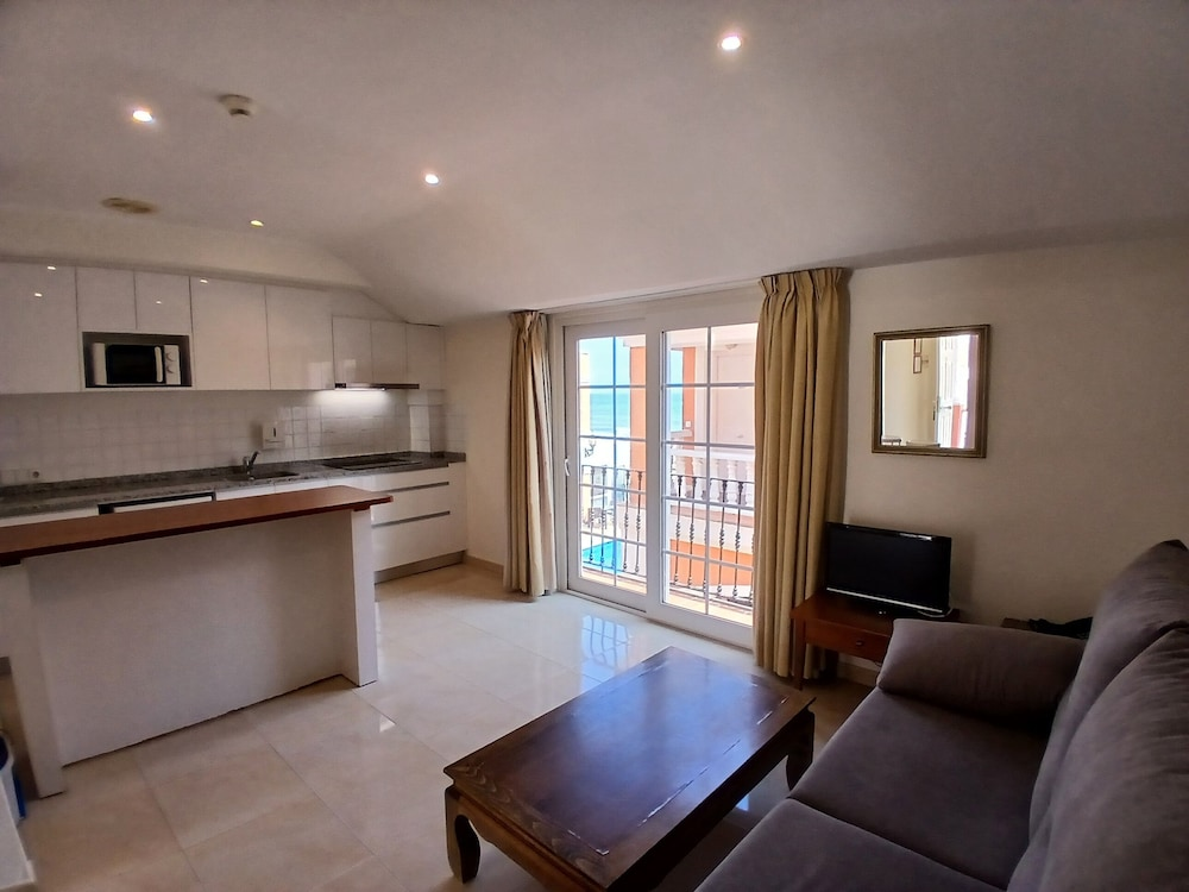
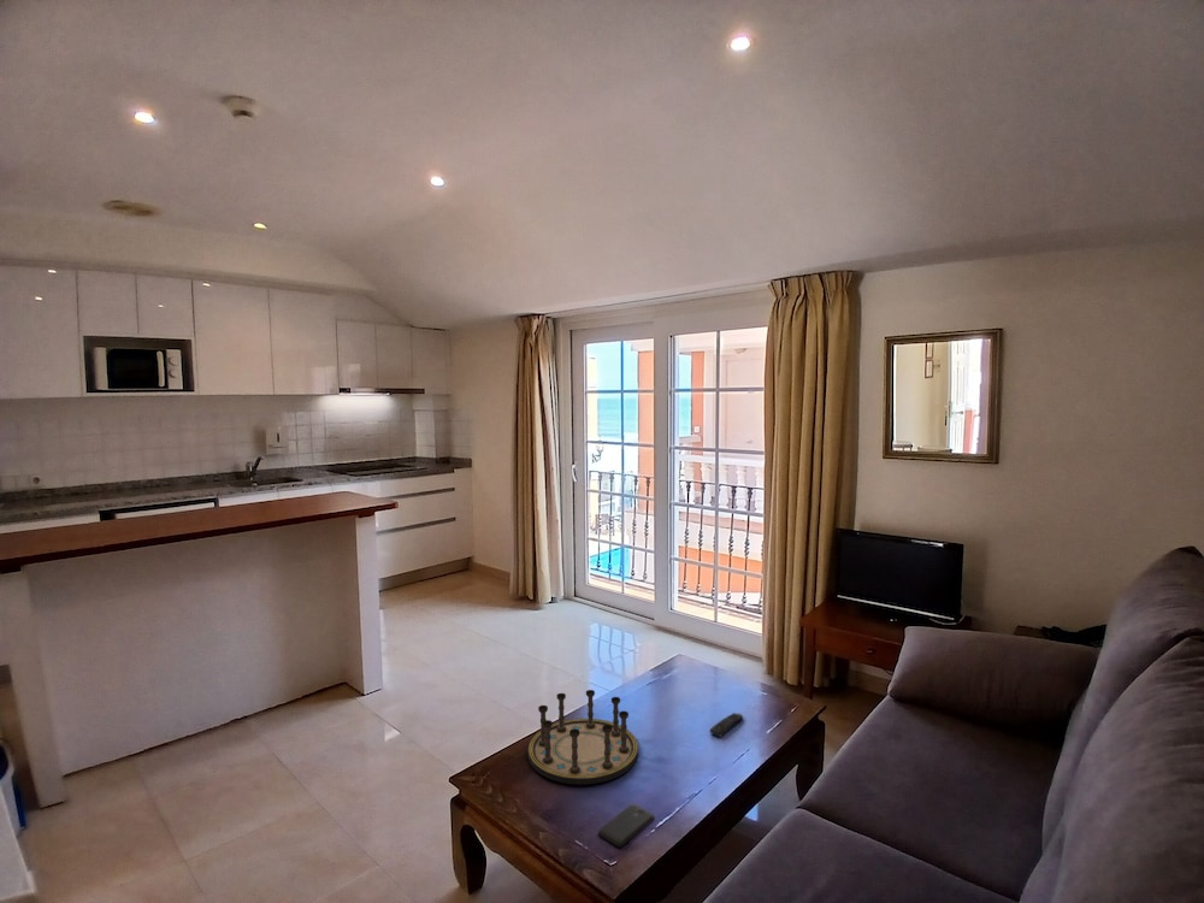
+ remote control (727, 722)
+ board game (583, 730)
+ smartphone (626, 824)
